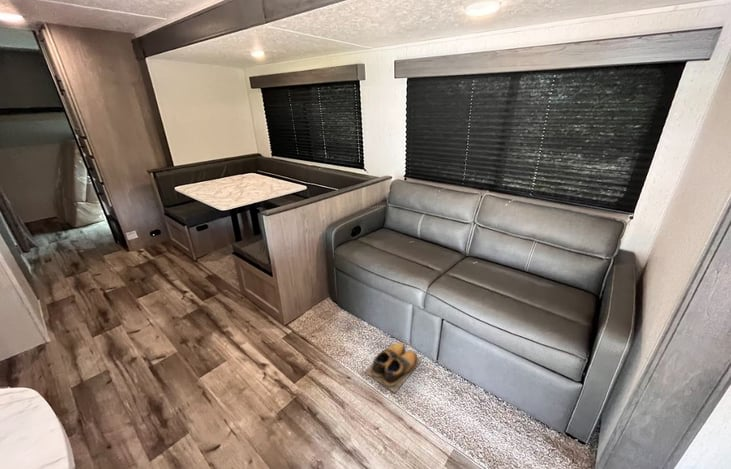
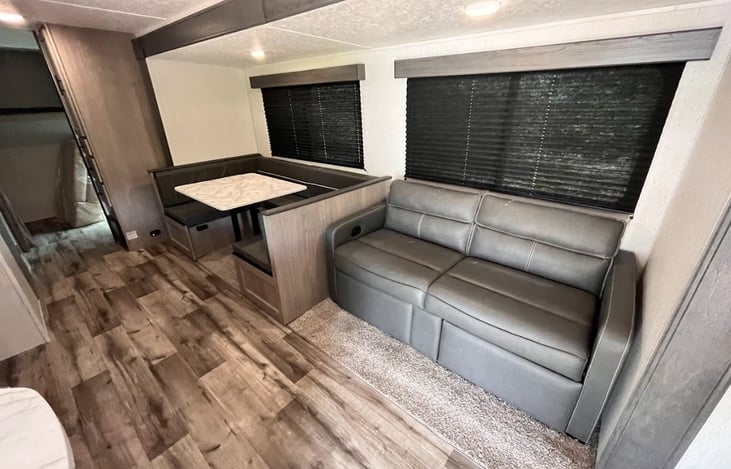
- shoes (393, 359)
